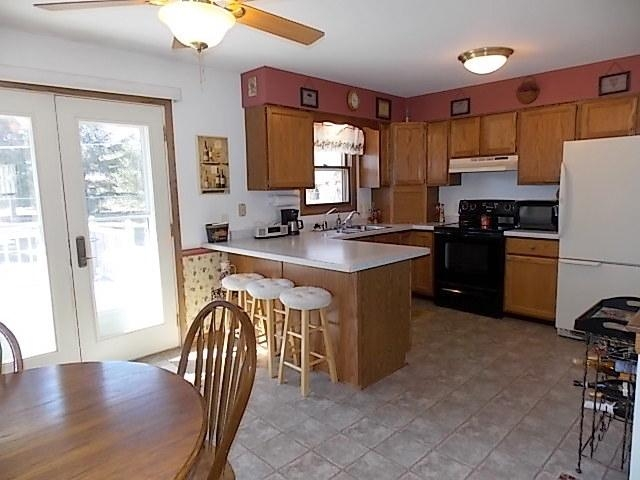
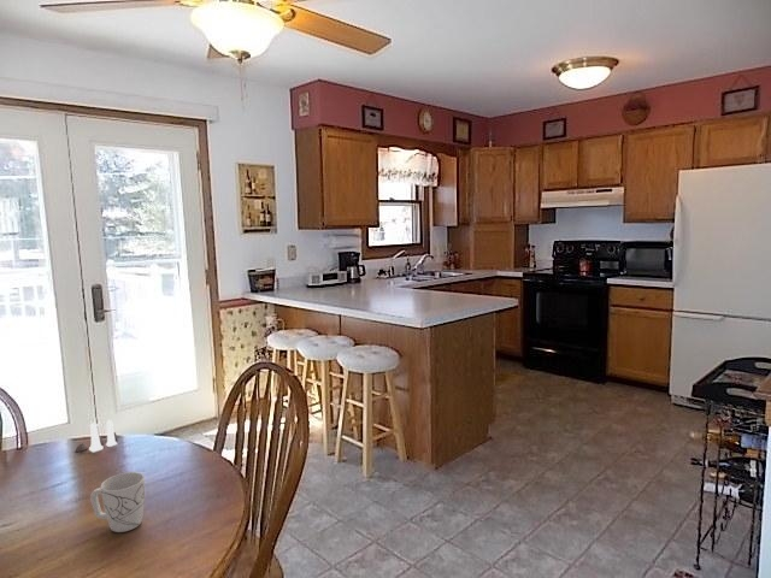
+ salt and pepper shaker set (98, 432)
+ mug (117, 502)
